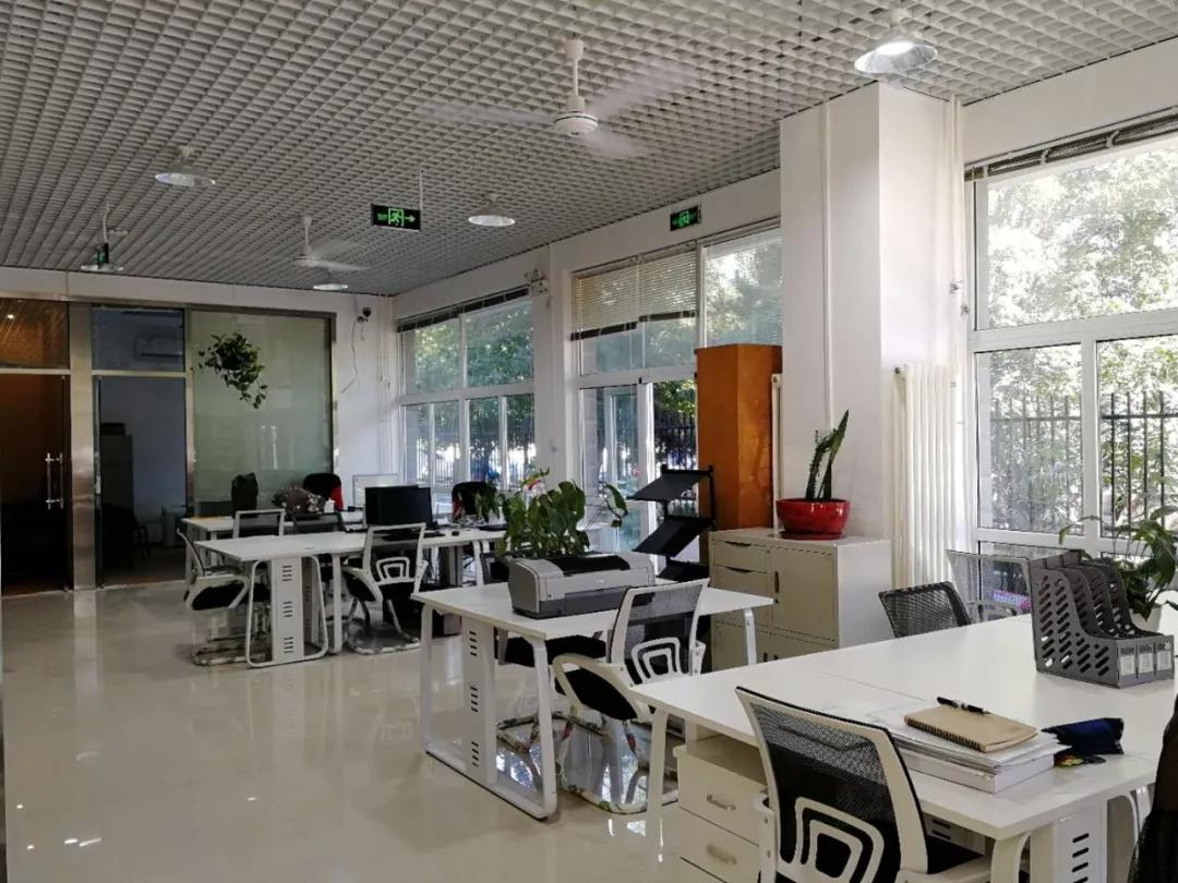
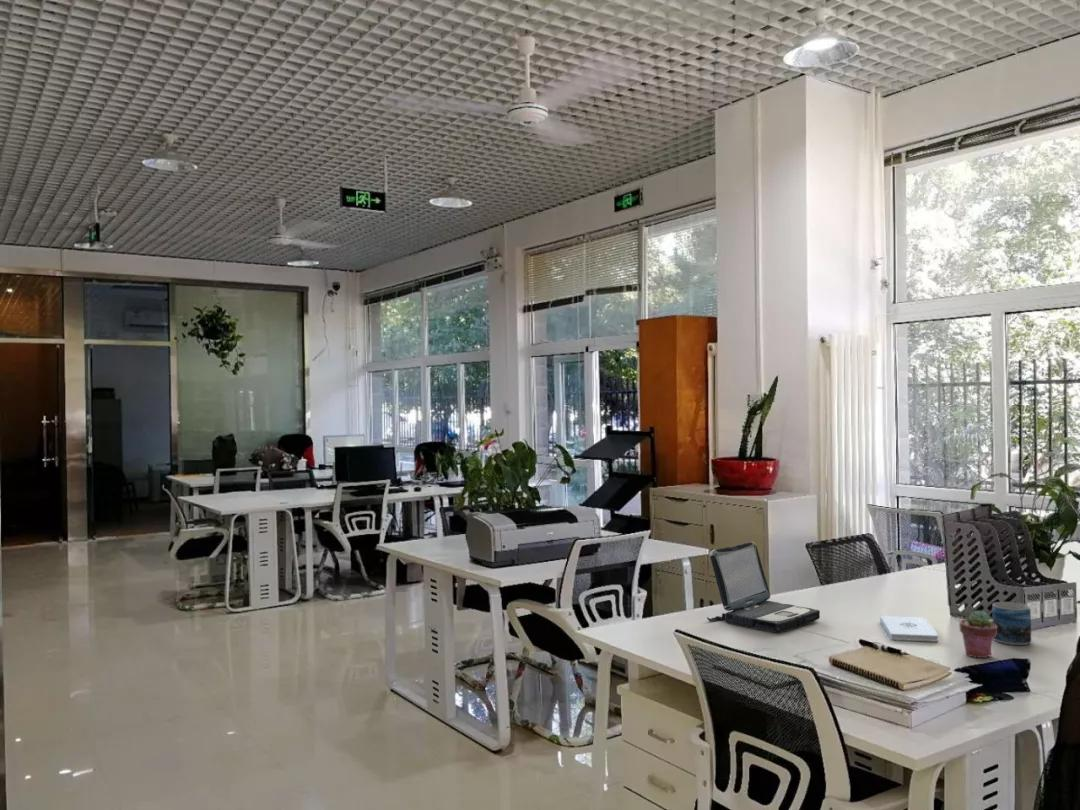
+ laptop (761, 584)
+ potted succulent (978, 632)
+ mug (1010, 621)
+ notepad (908, 628)
